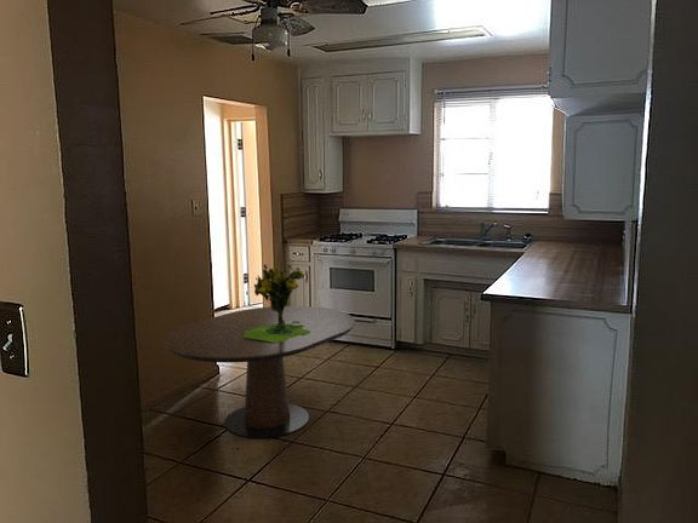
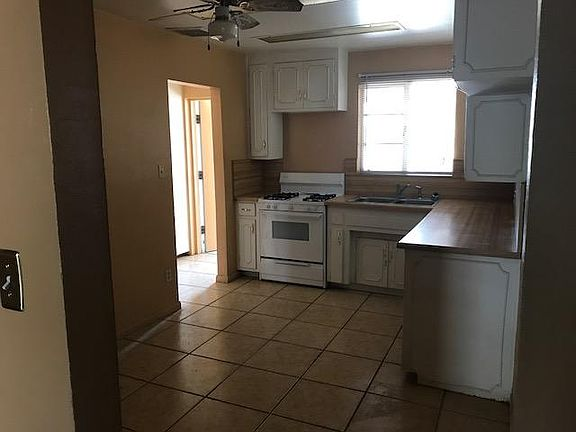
- bouquet (280, 295)
- dining table (275, 375)
